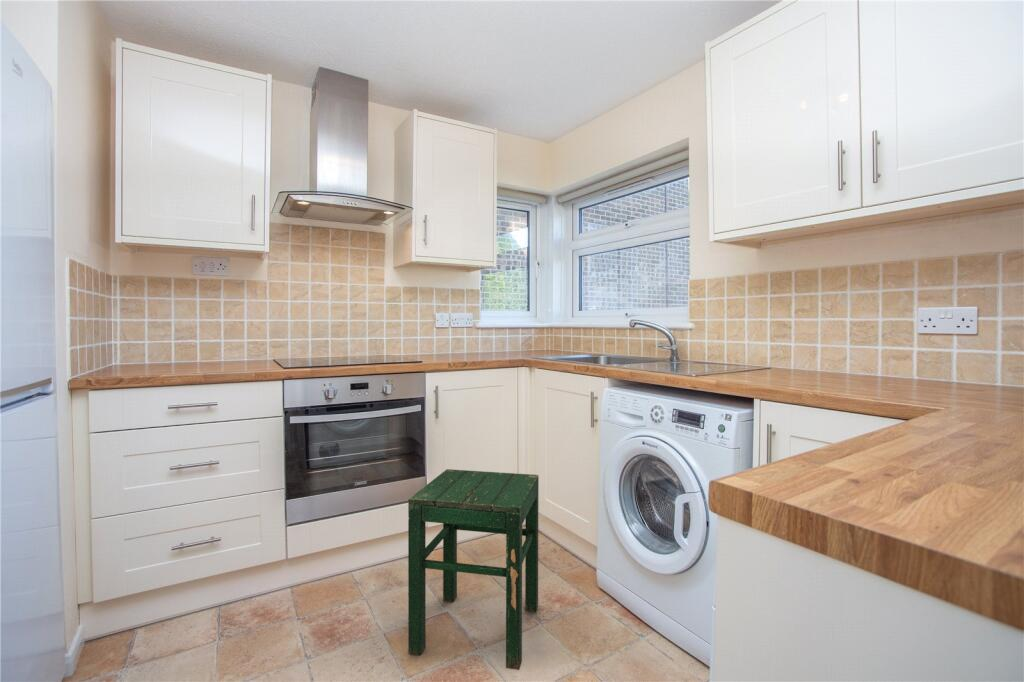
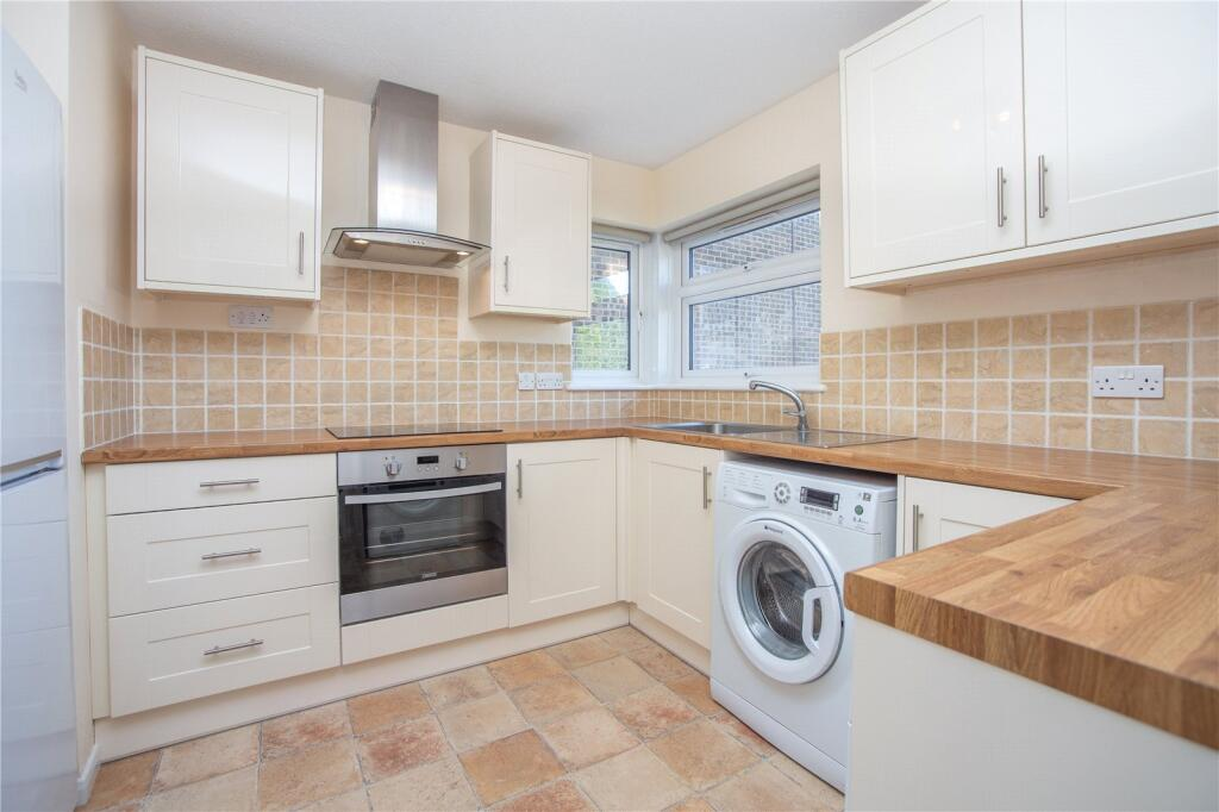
- stool (478, 565)
